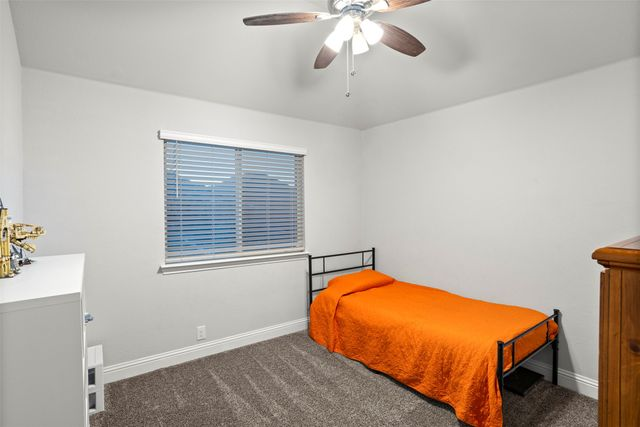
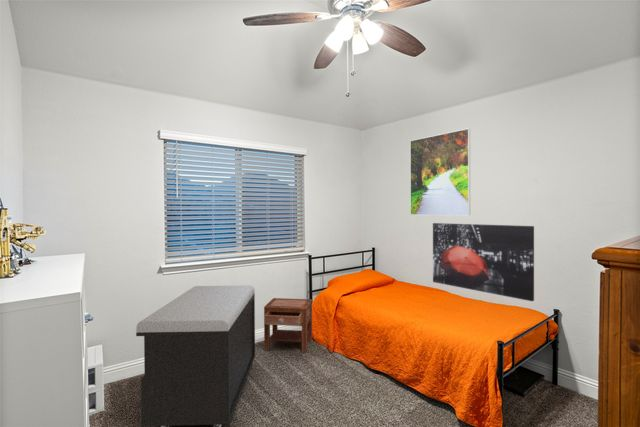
+ wall art (477, 257)
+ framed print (437, 175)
+ nightstand (288, 325)
+ storage bench (207, 347)
